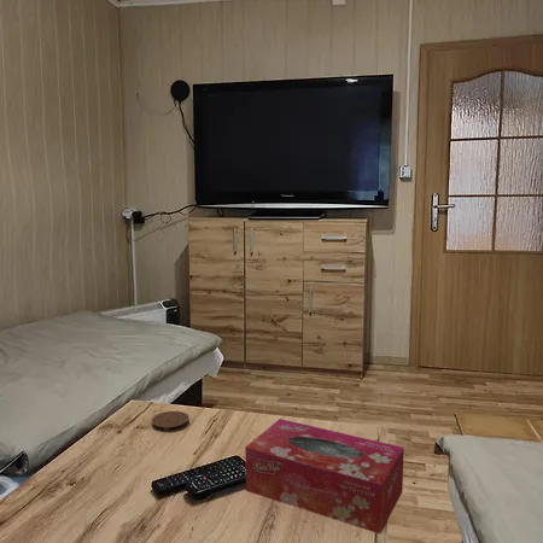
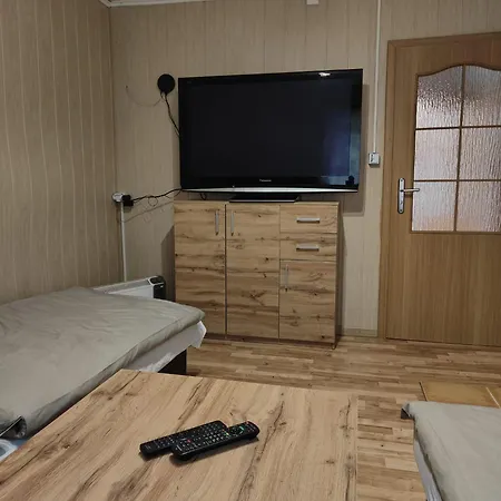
- tissue box (323, 469)
- coaster (170, 421)
